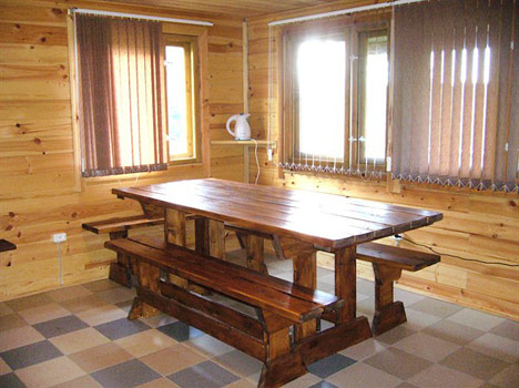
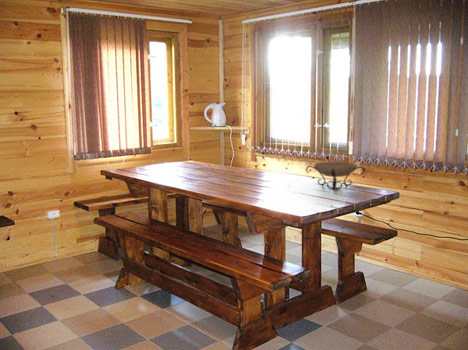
+ decorative bowl (334, 176)
